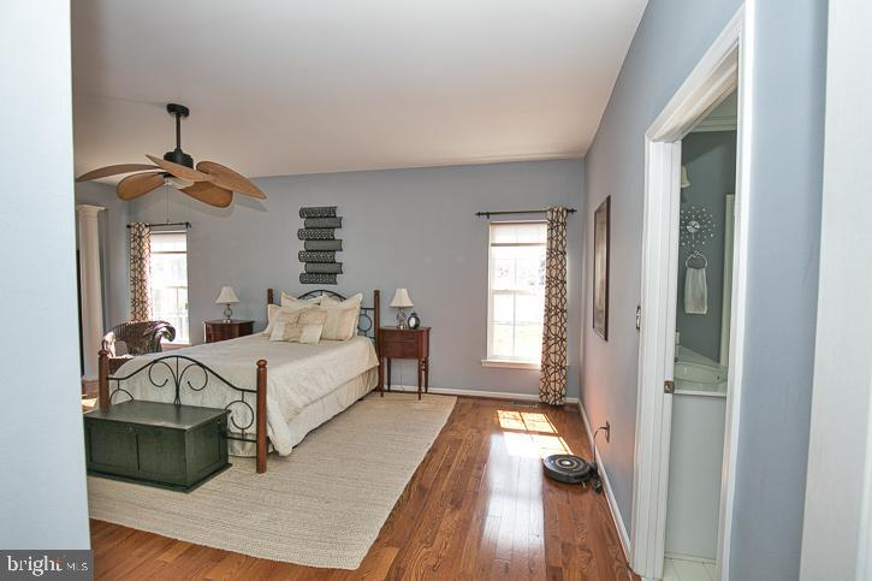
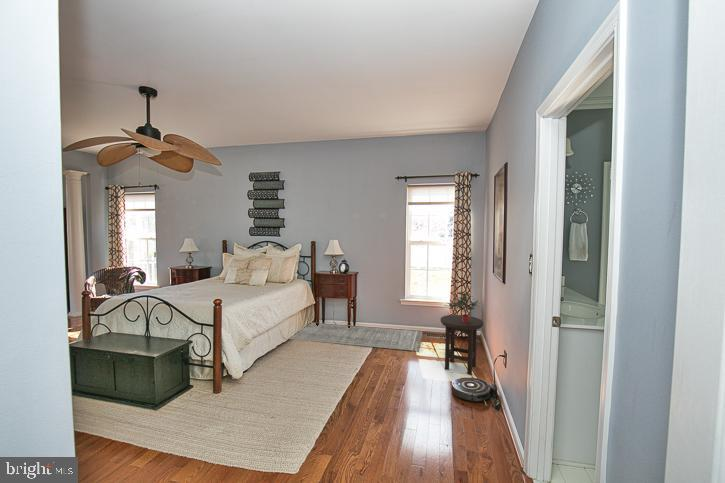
+ potted plant (463, 305)
+ stool (461, 348)
+ rug (330, 332)
